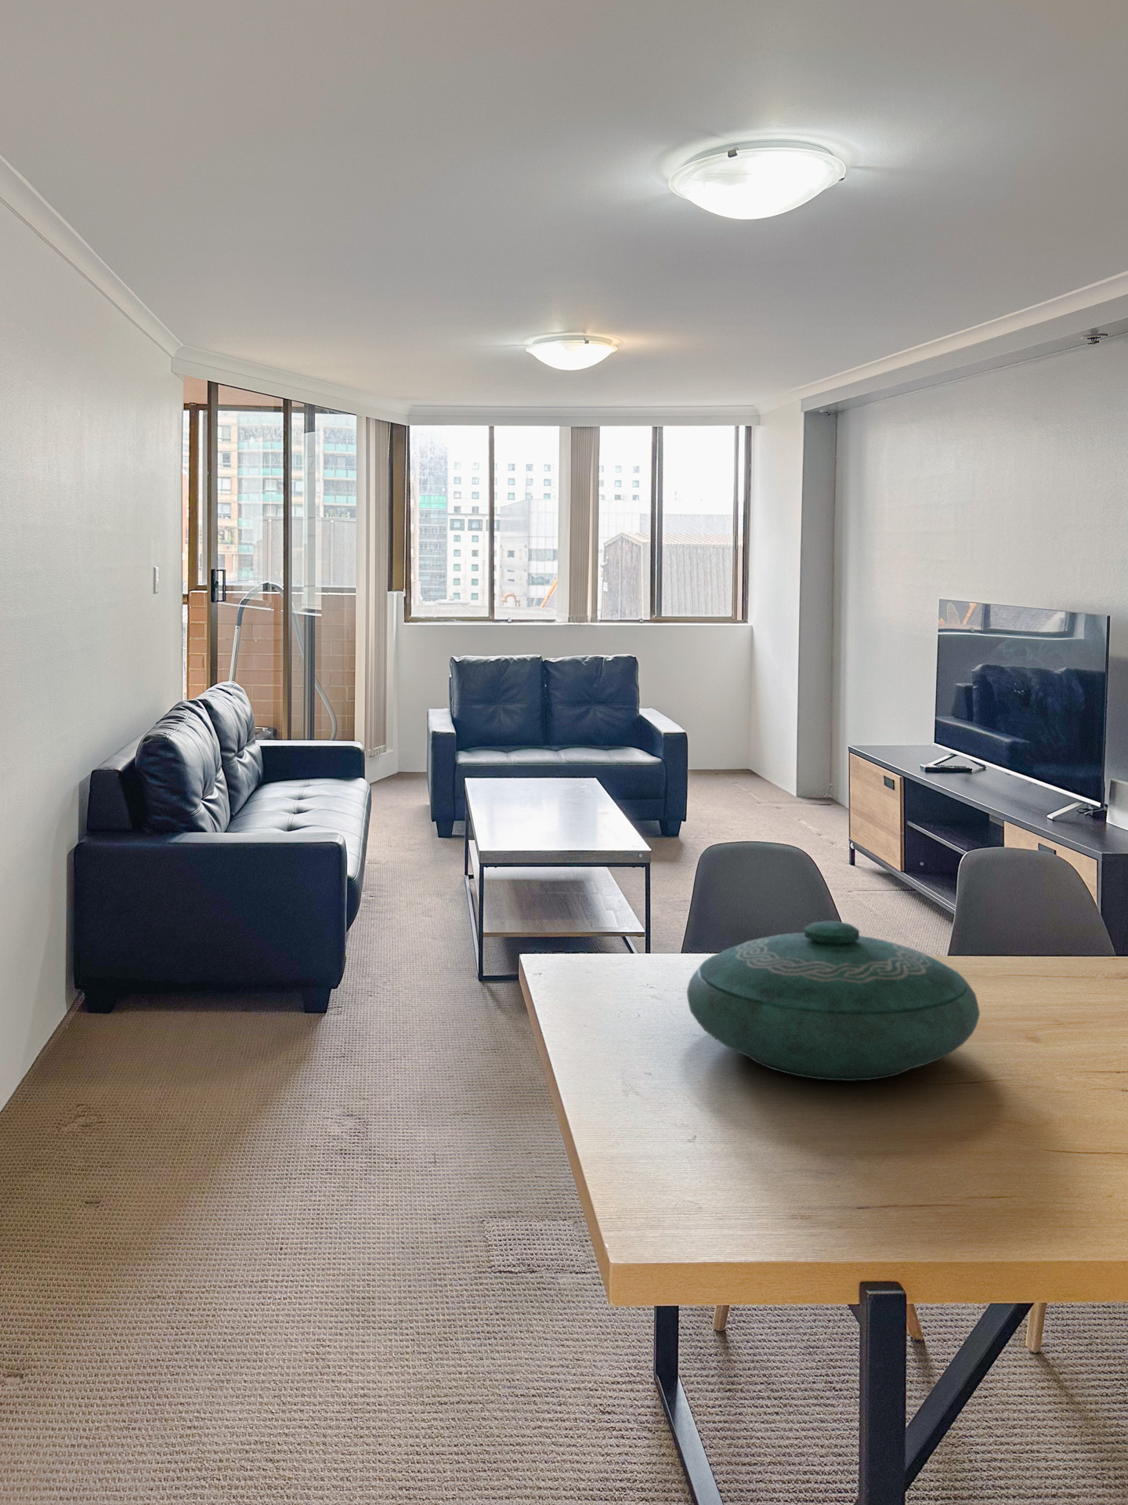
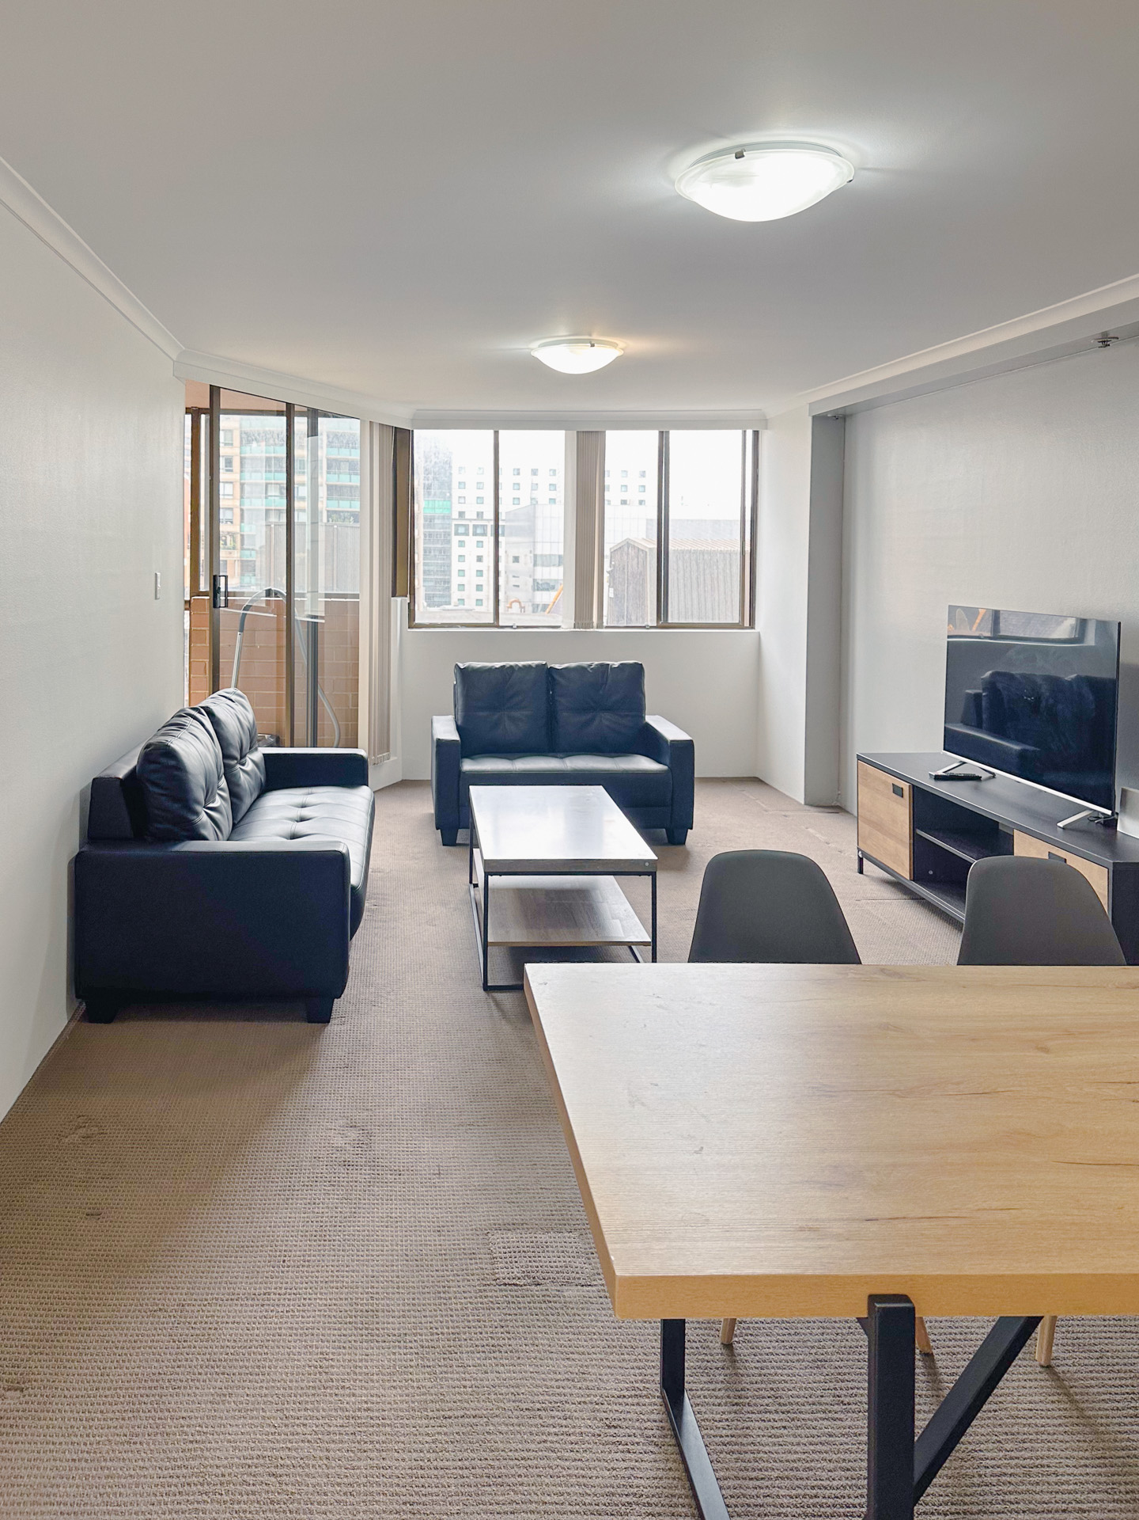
- decorative bowl (829, 987)
